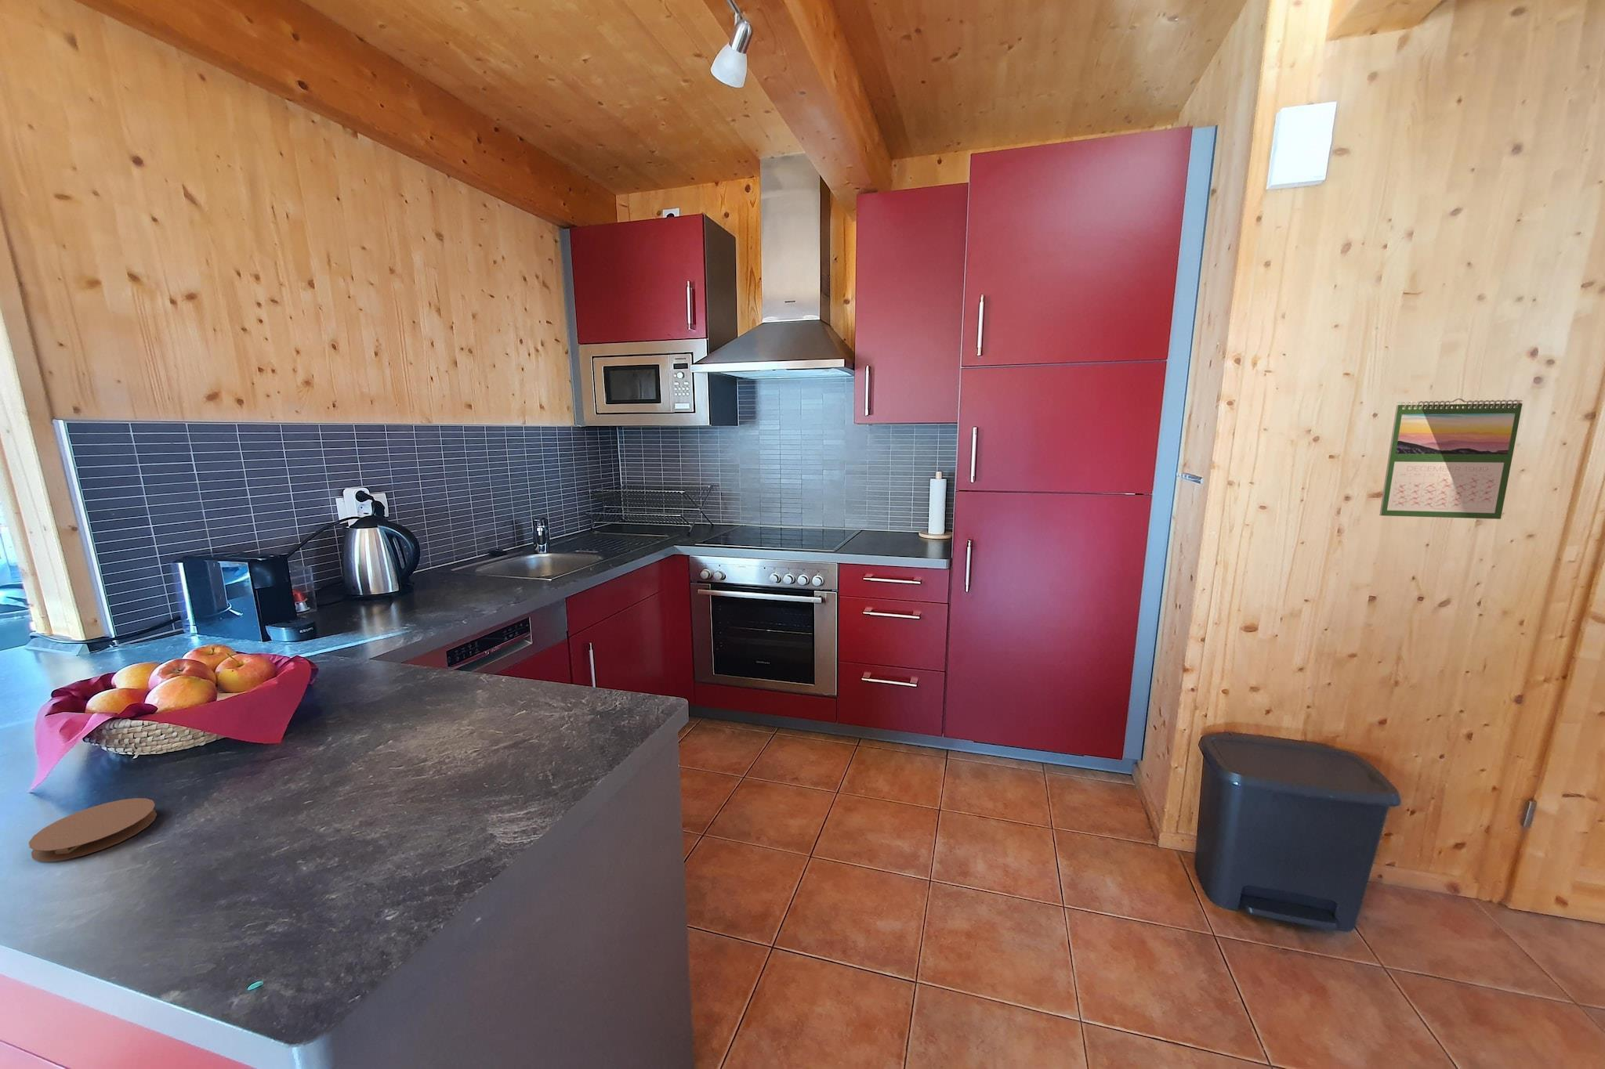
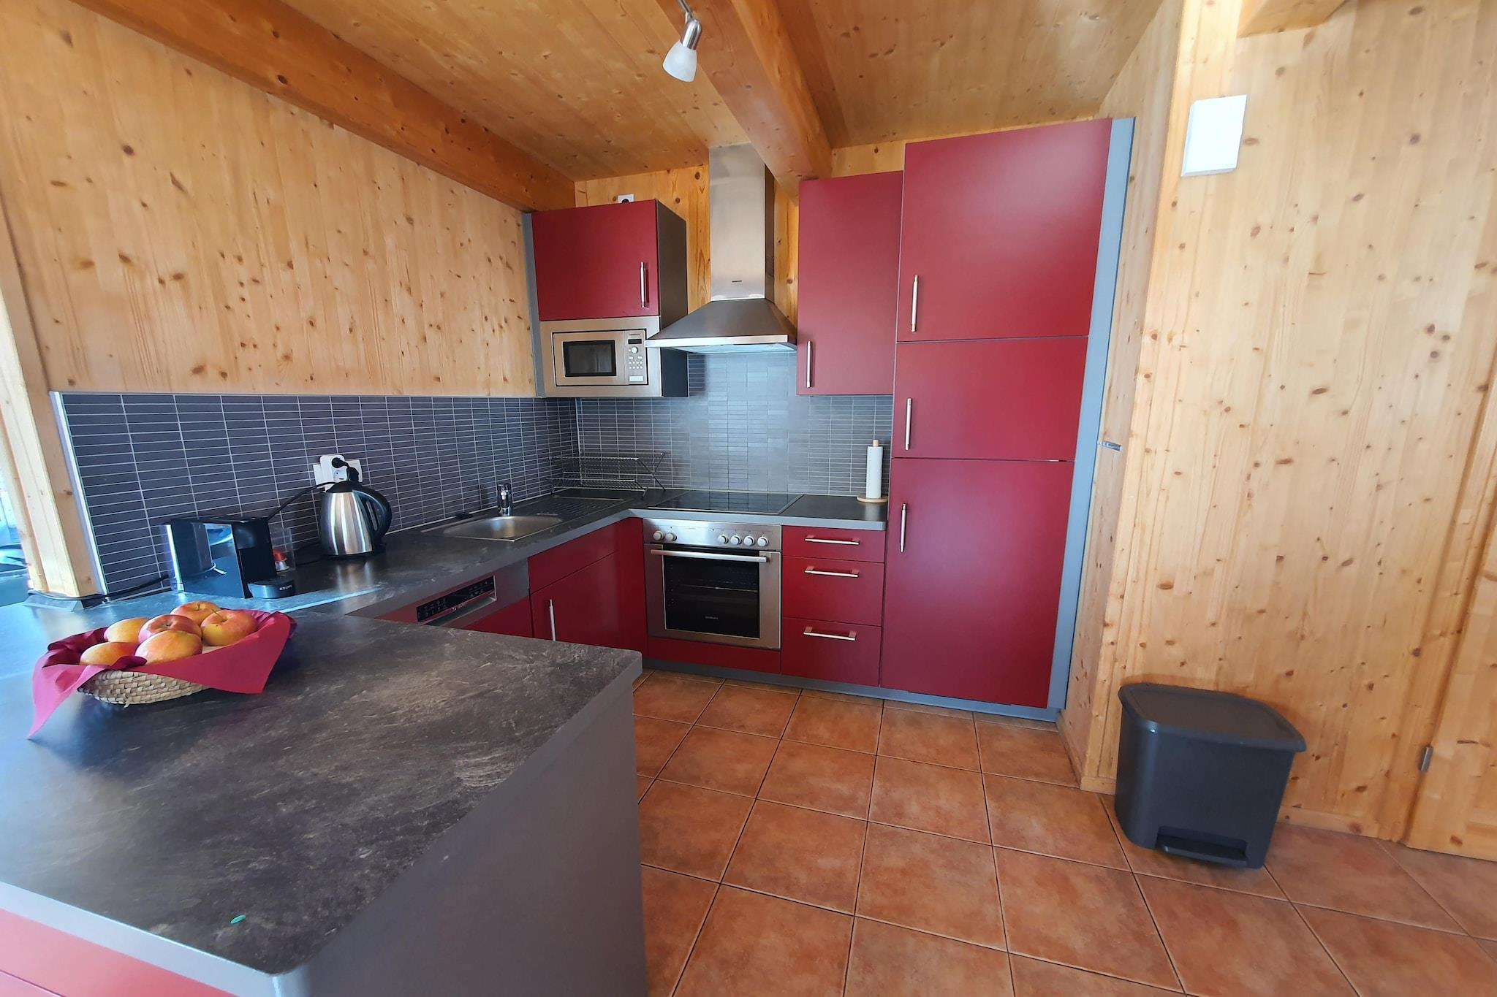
- calendar (1449, 458)
- coaster (95, 827)
